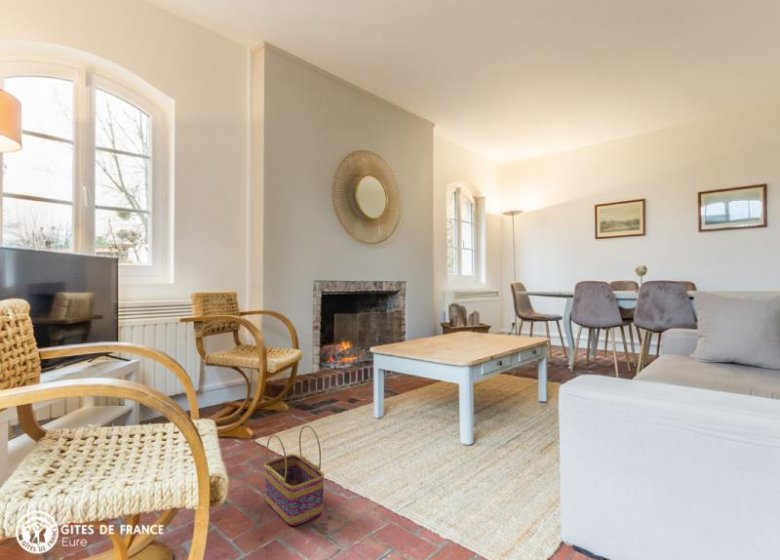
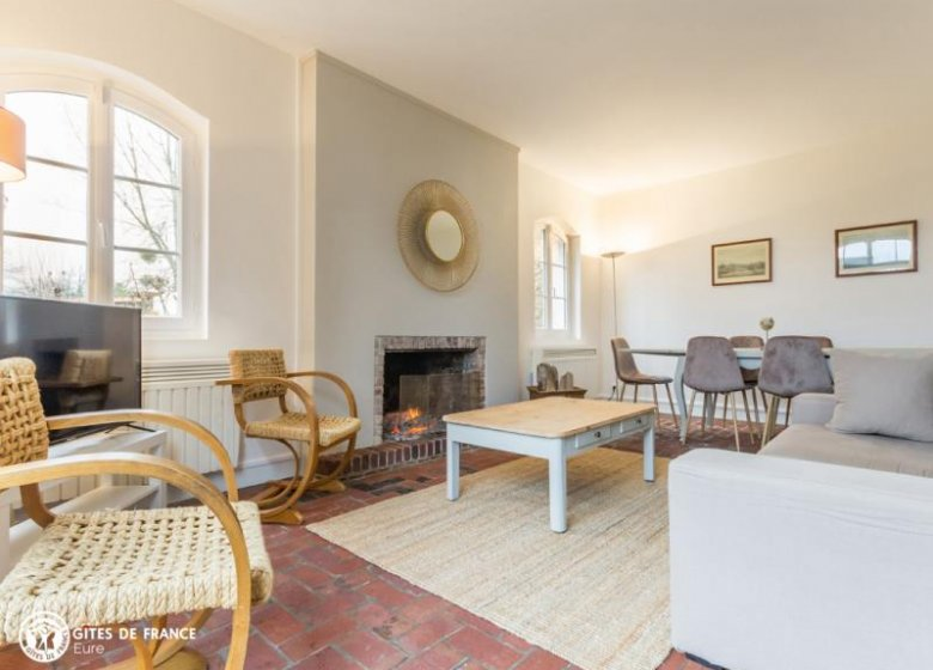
- basket (293, 468)
